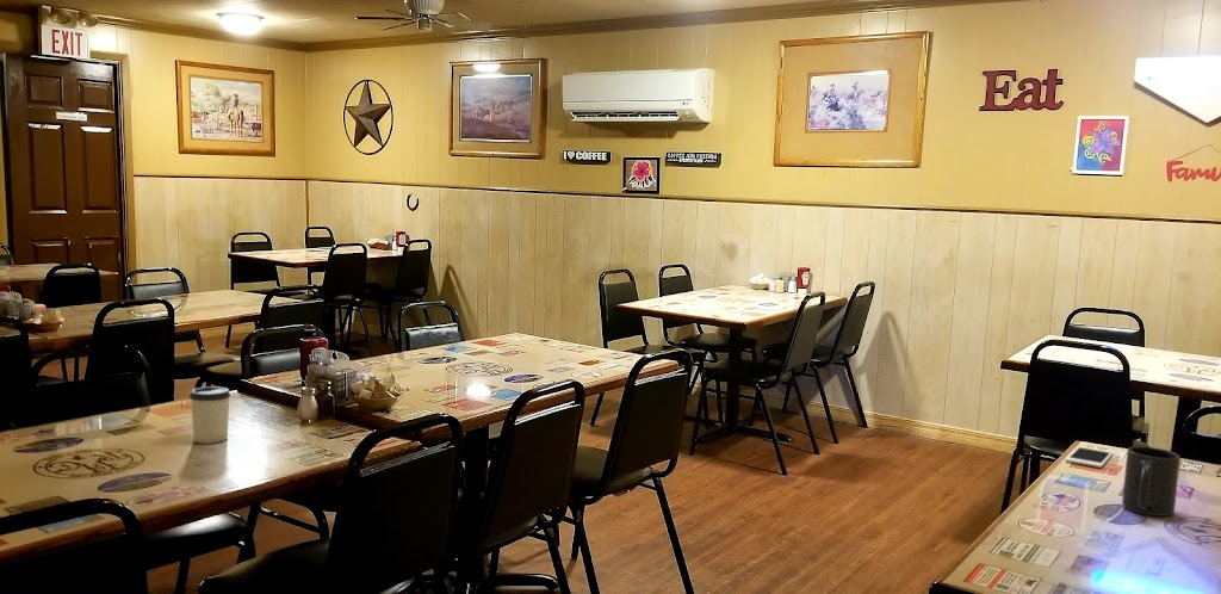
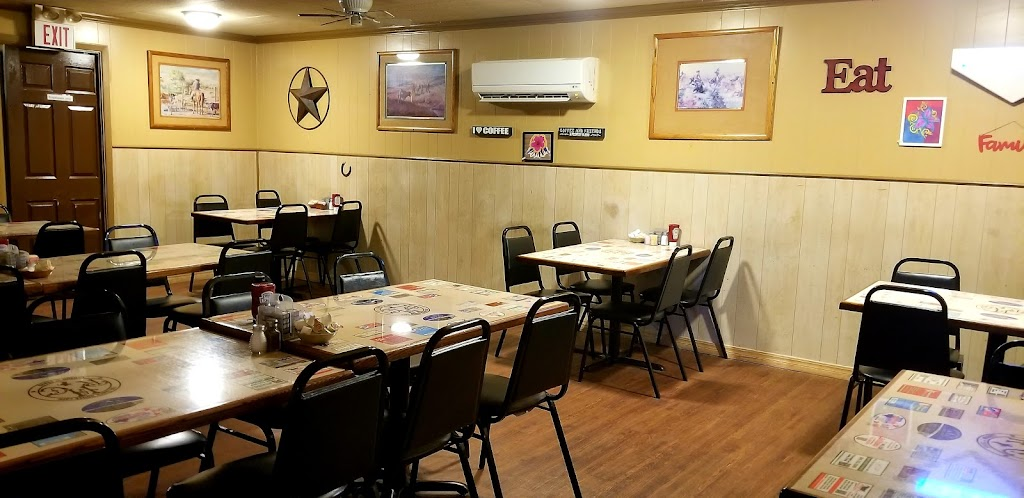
- mug (1149, 483)
- cell phone (1089, 456)
- cup (210, 414)
